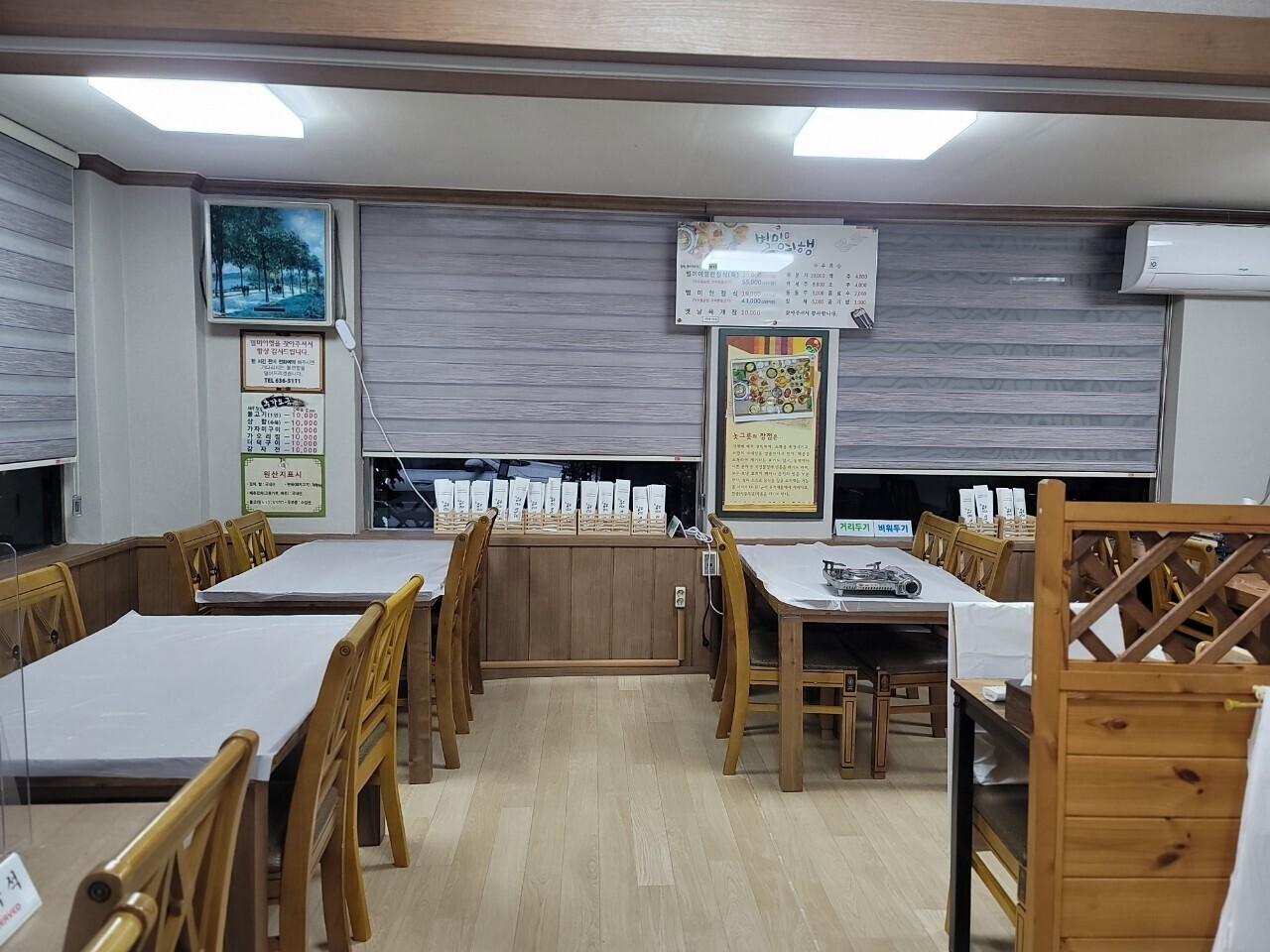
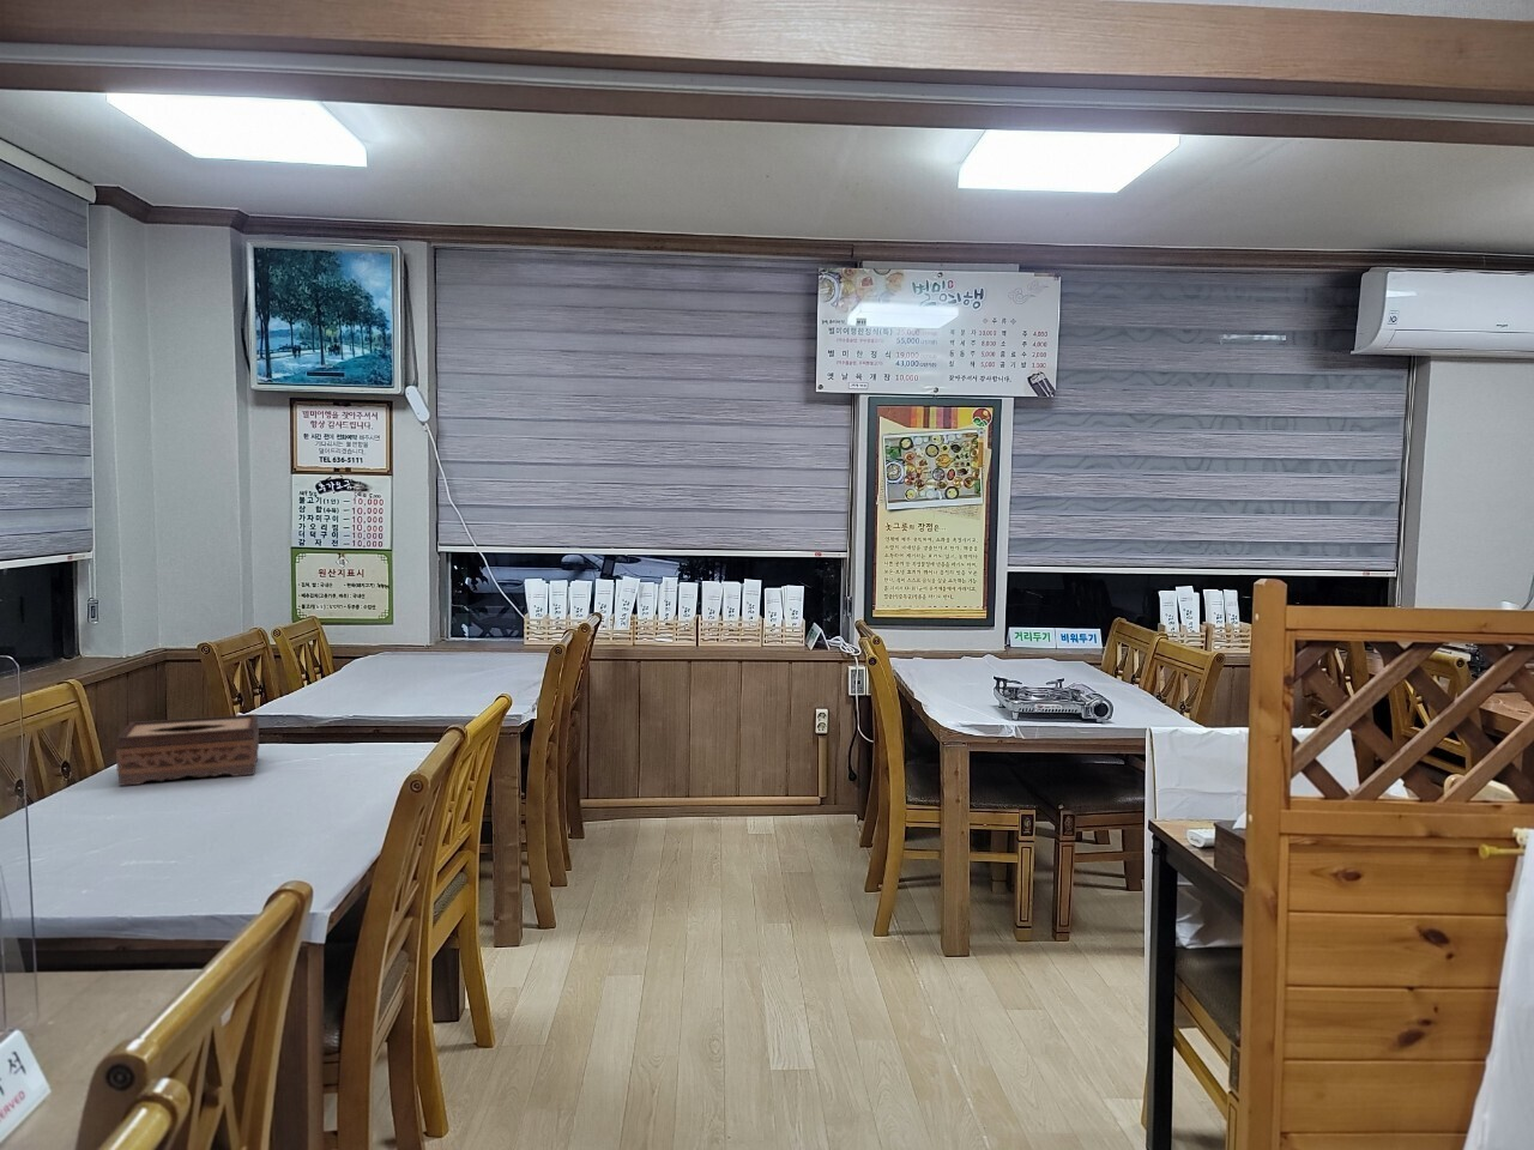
+ tissue box (192, 748)
